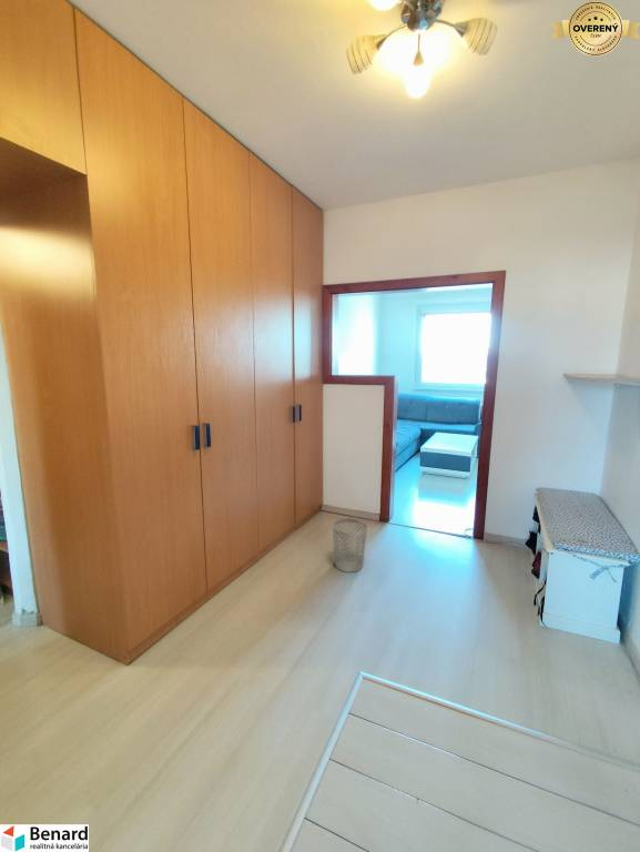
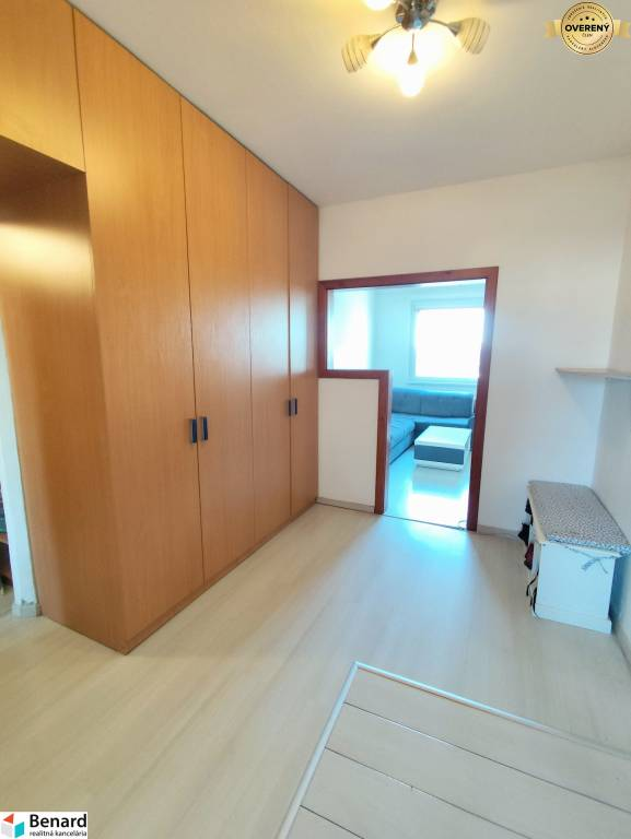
- wastebasket (348, 545)
